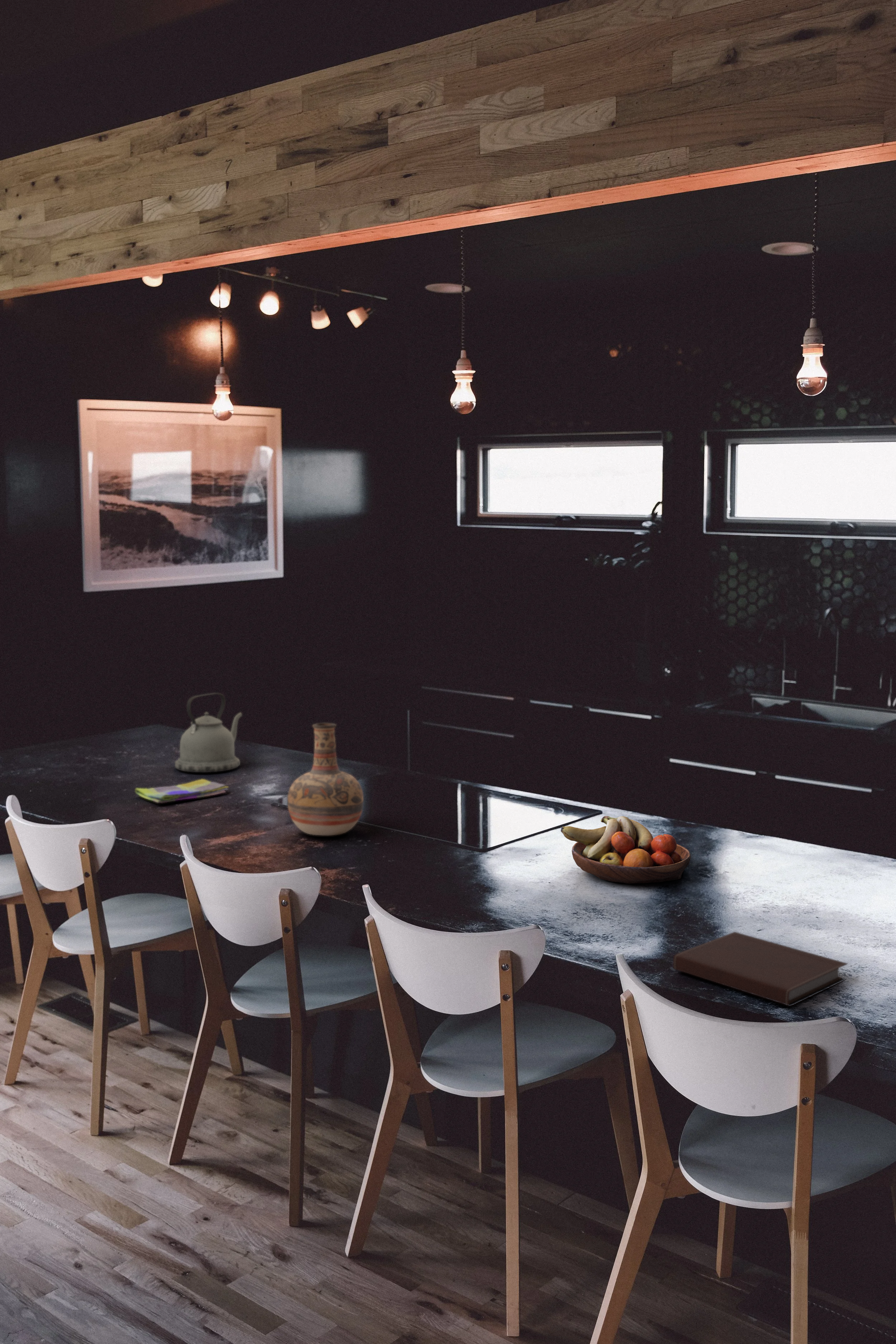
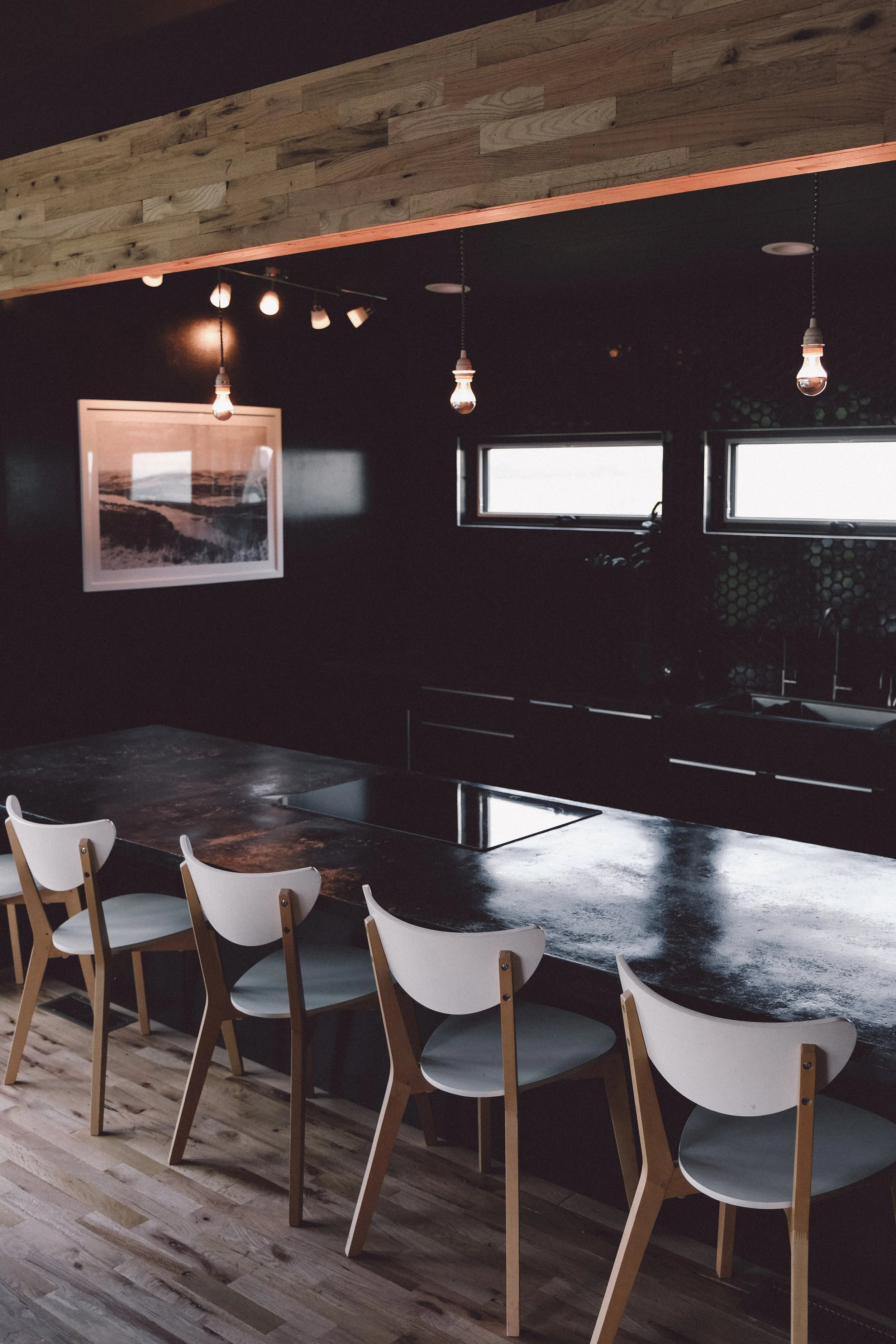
- notebook (759, 967)
- kettle (208, 730)
- vase (325, 778)
- dish towel (182, 790)
- fruit bowl (630, 846)
